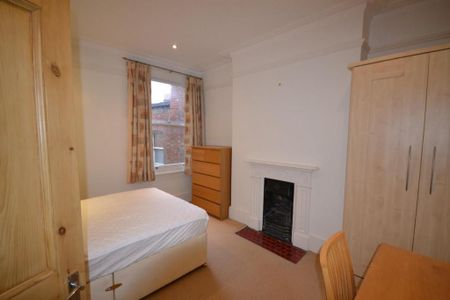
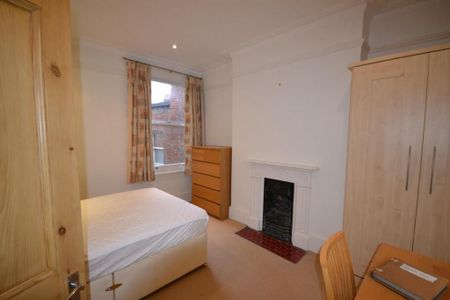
+ notebook (408, 278)
